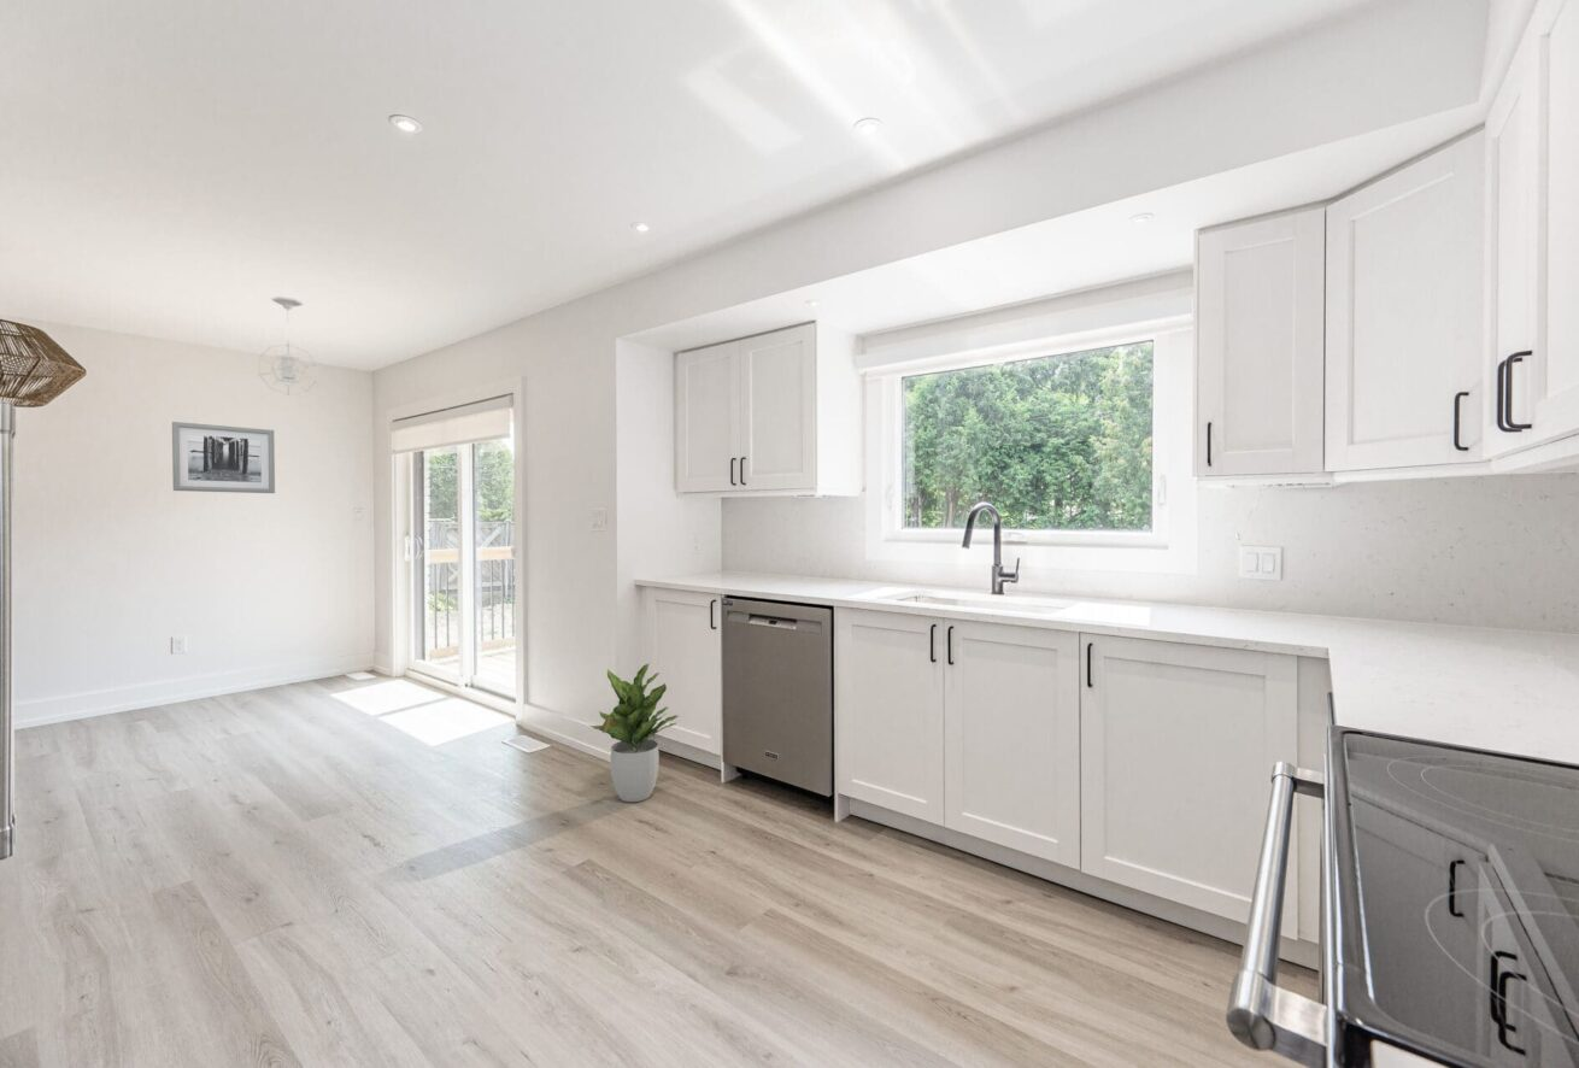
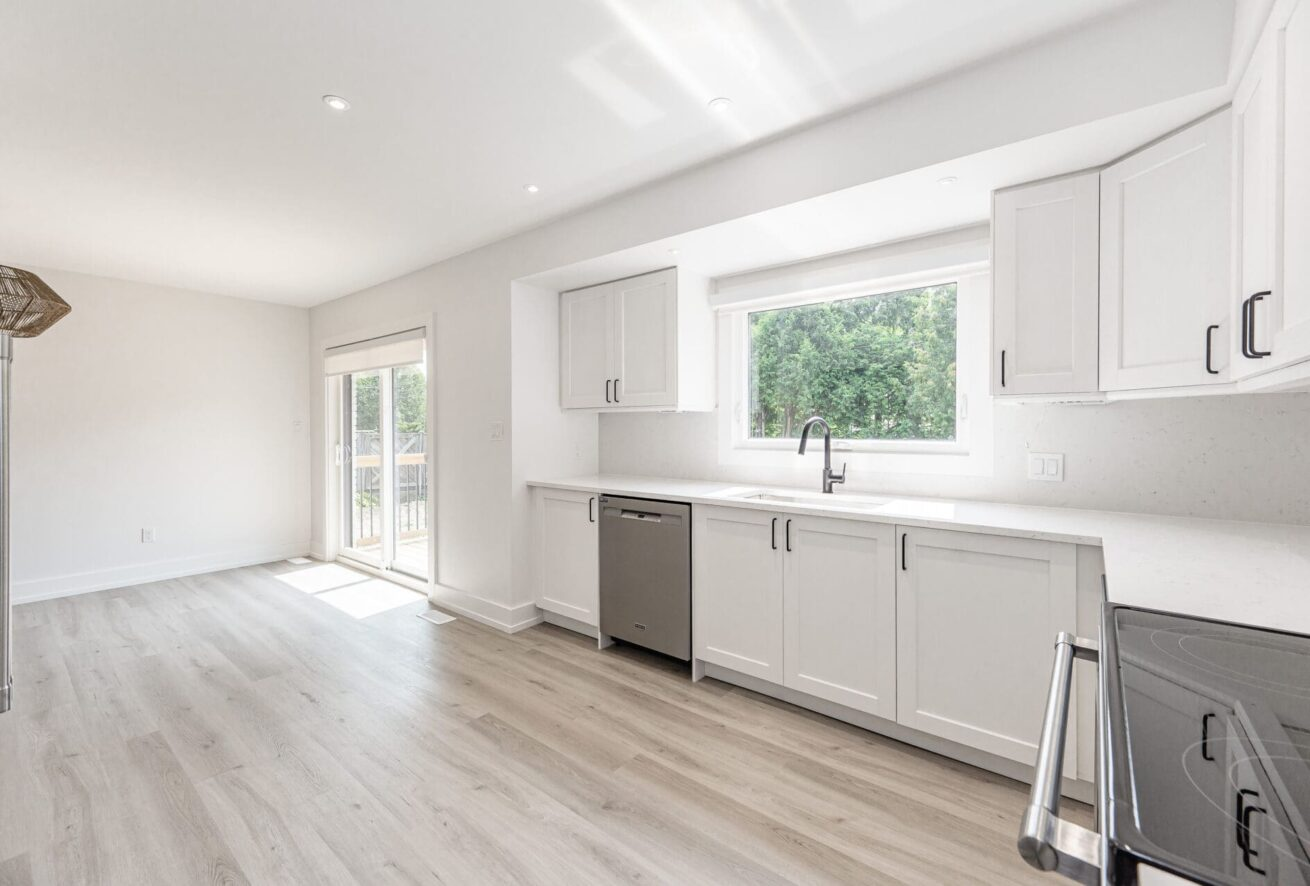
- pendant light (288, 347)
- wall art (225, 458)
- potted plant (630, 729)
